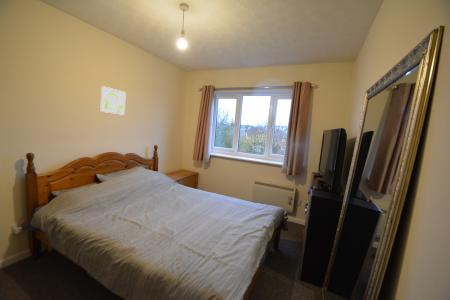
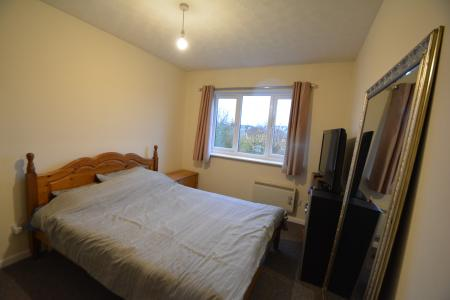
- wall art (113, 101)
